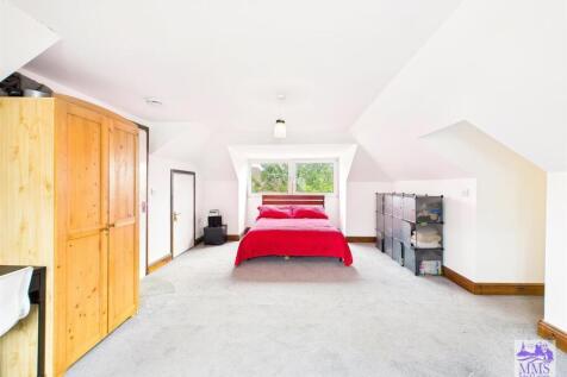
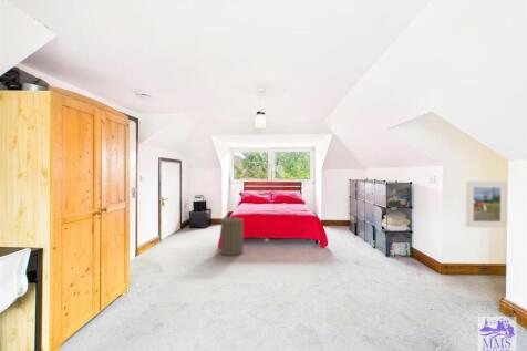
+ laundry hamper (231, 233)
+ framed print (486, 204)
